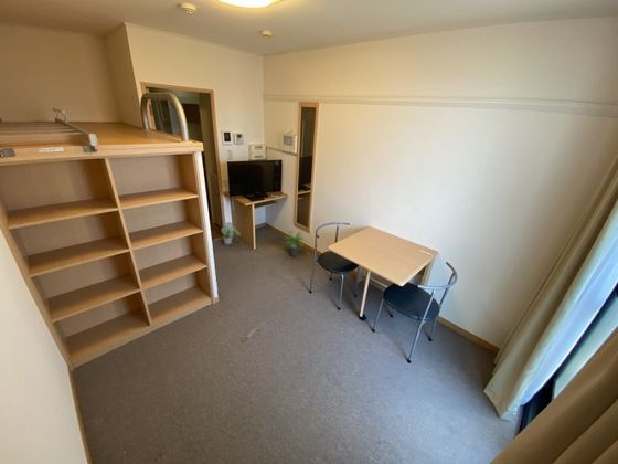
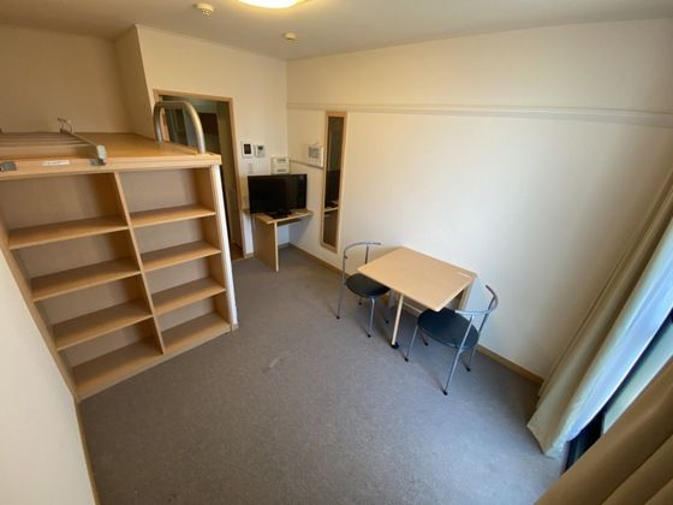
- potted plant (228, 233)
- potted plant (294, 243)
